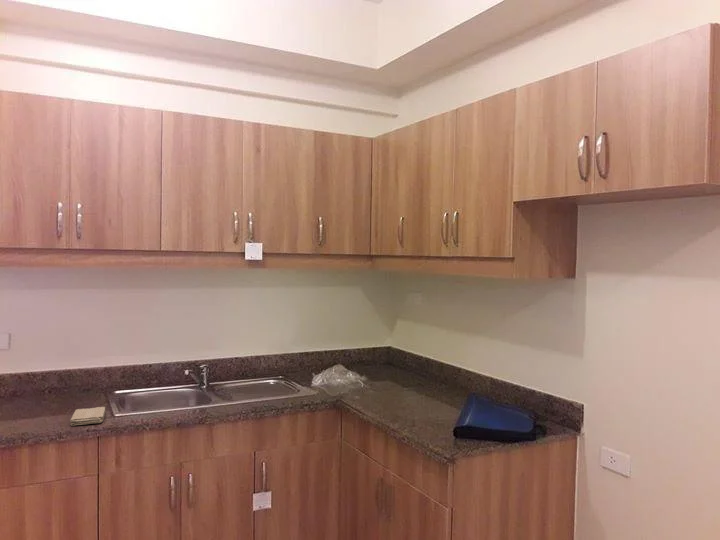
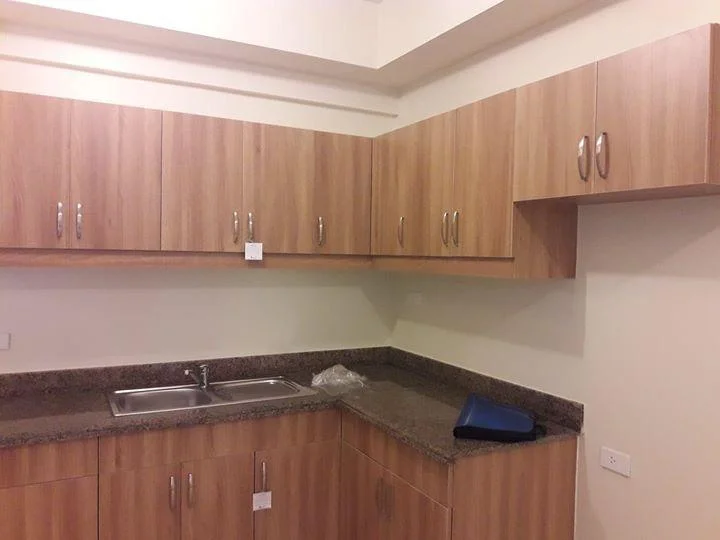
- washcloth (88, 415)
